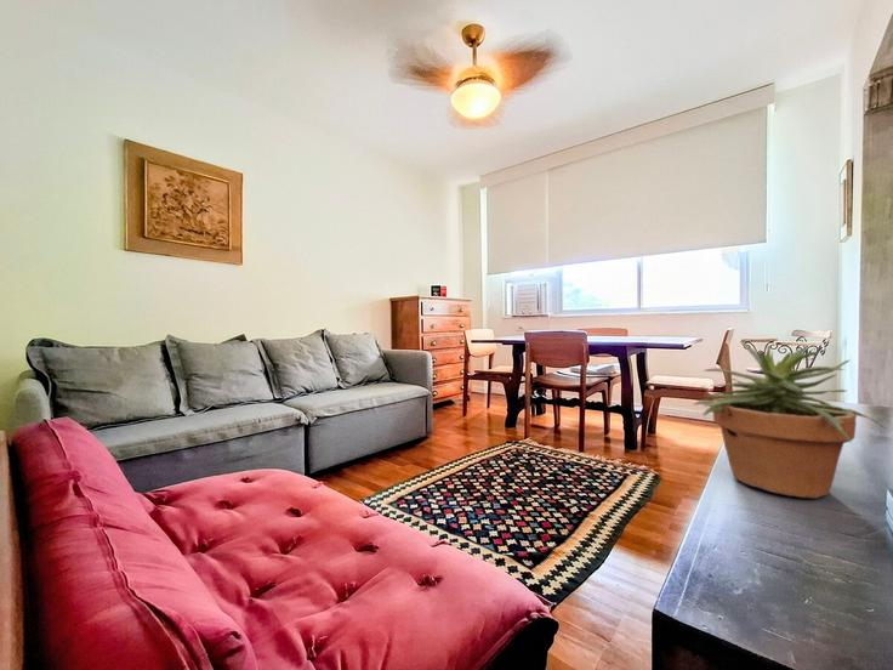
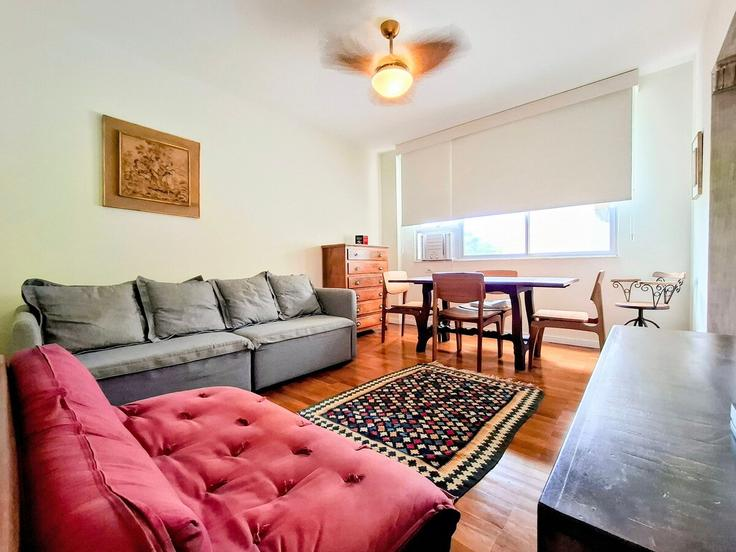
- potted plant (783, 411)
